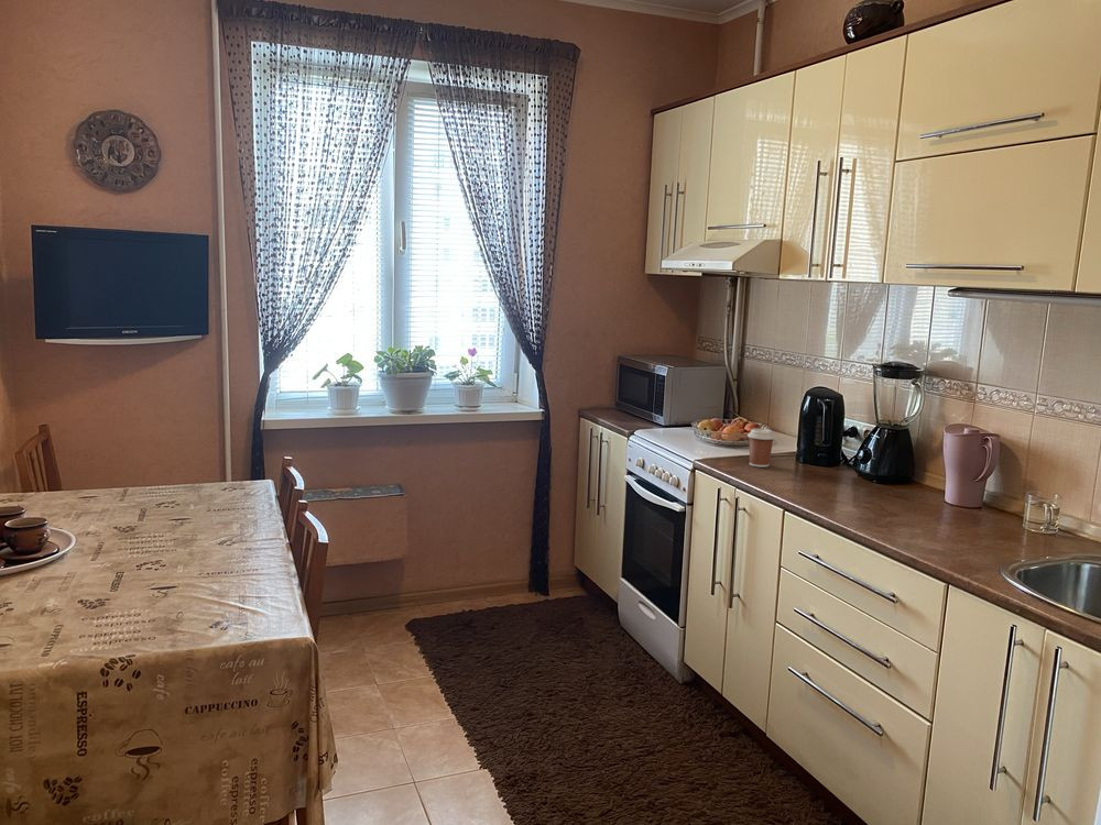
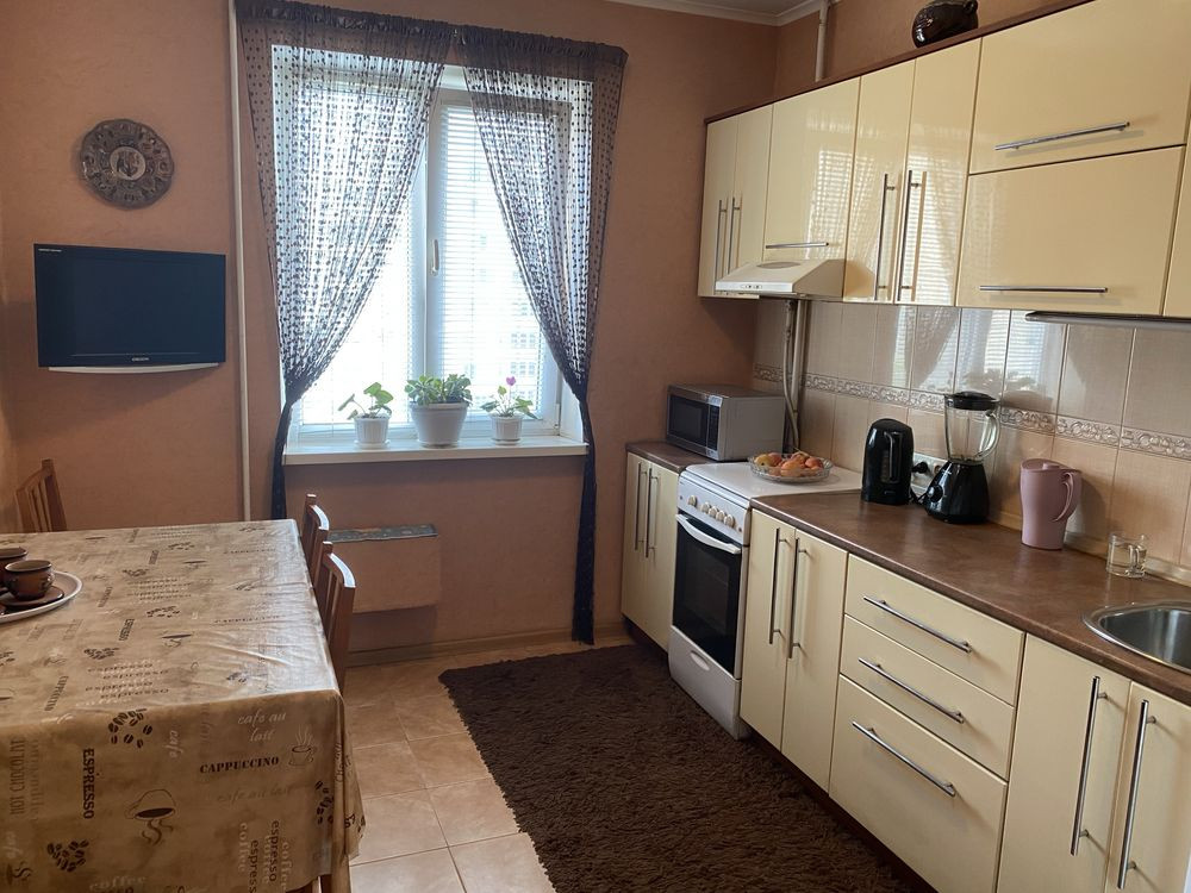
- coffee cup (760, 447)
